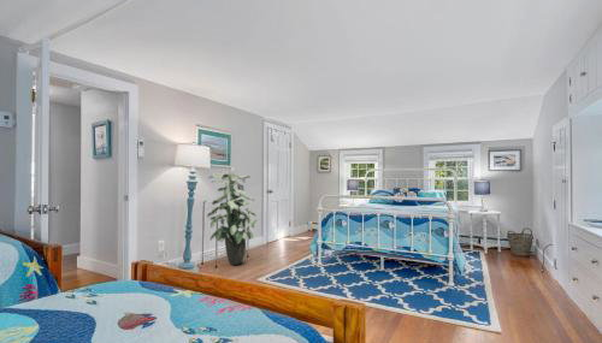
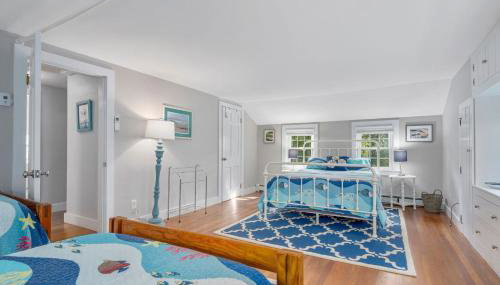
- indoor plant (231, 215)
